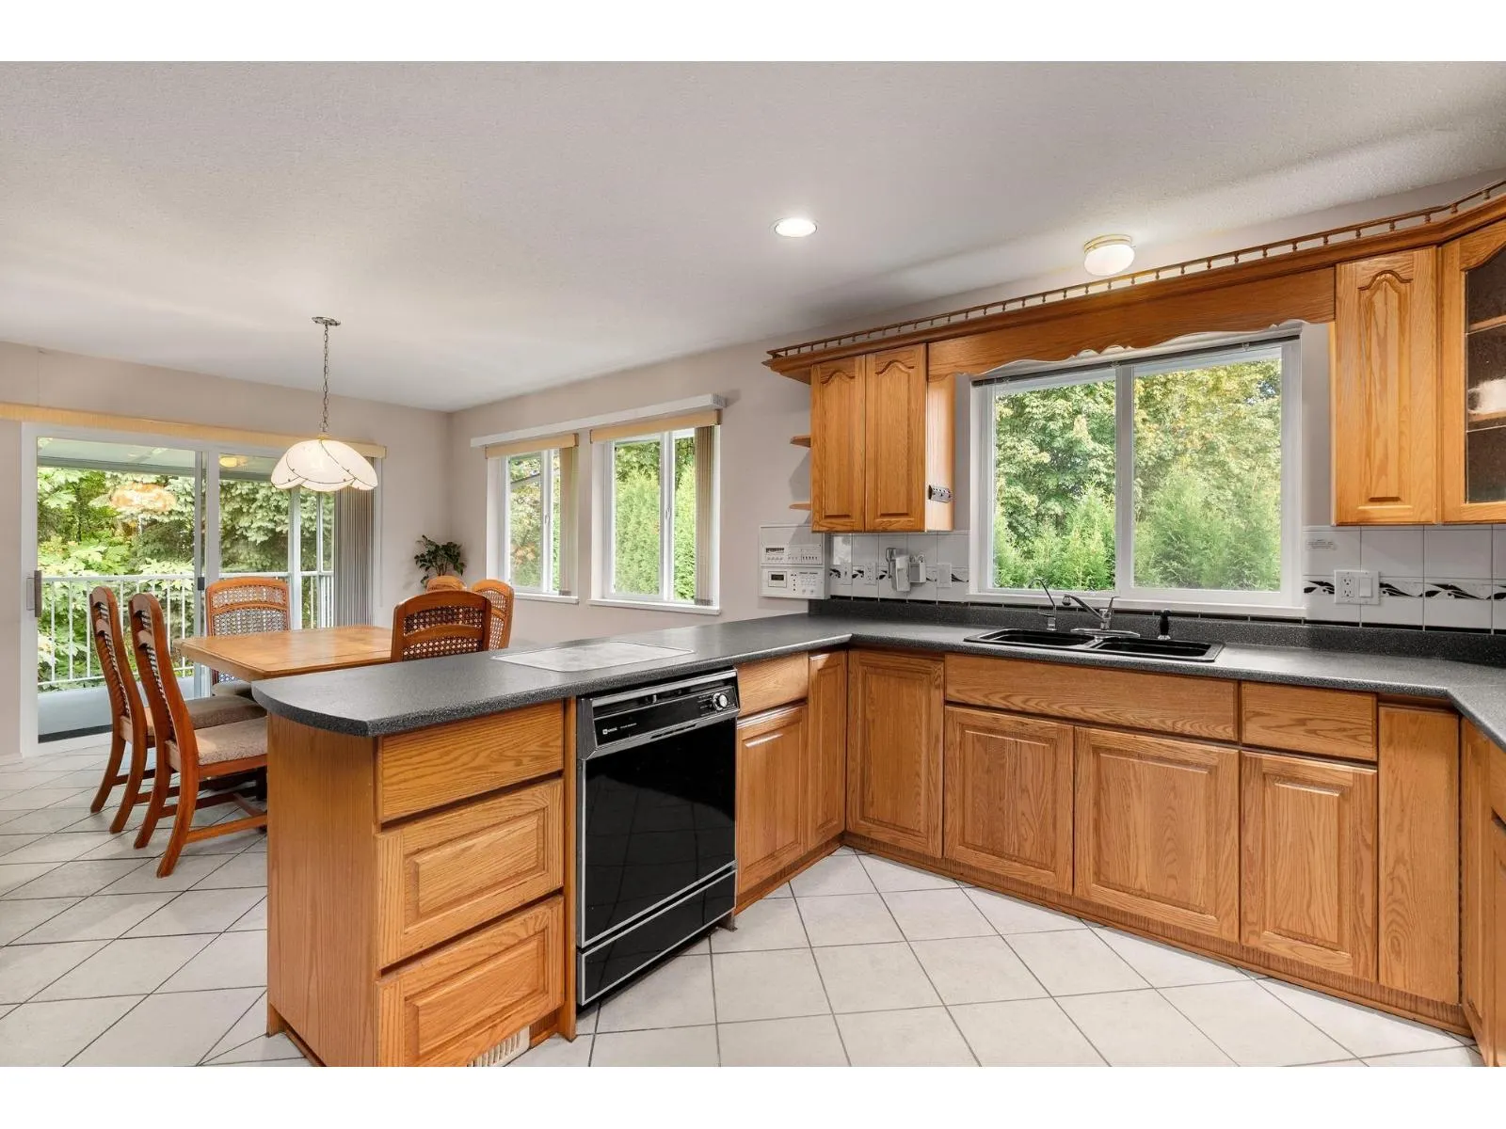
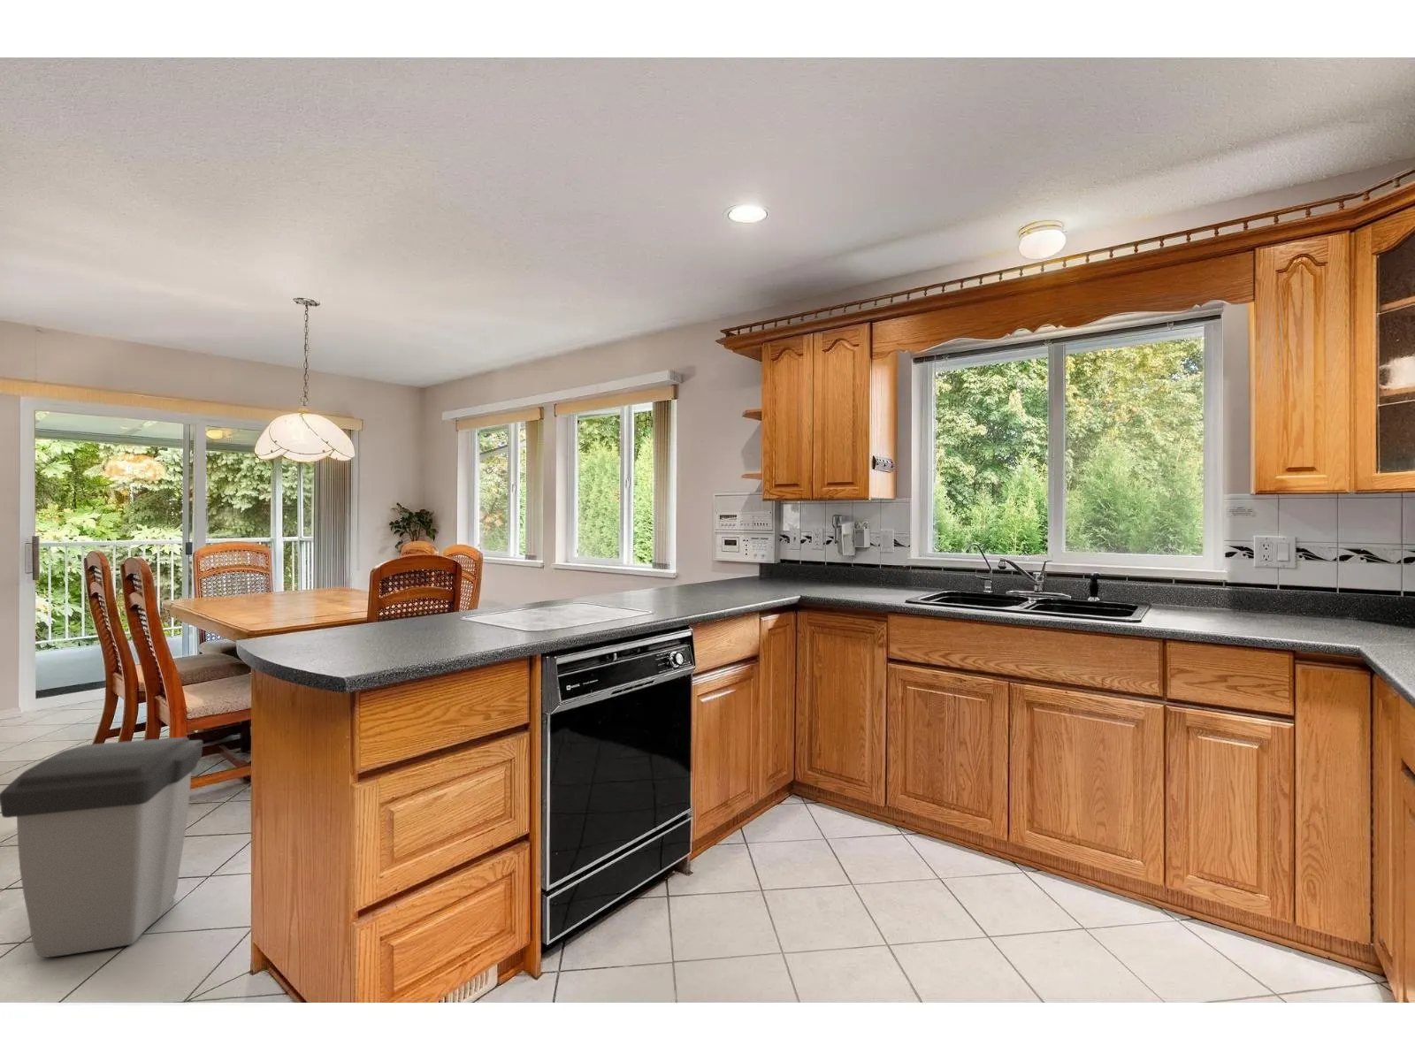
+ trash can (116, 837)
